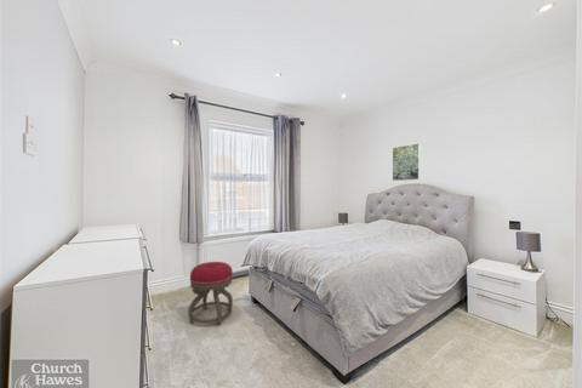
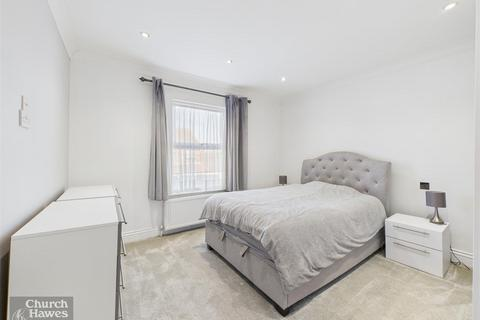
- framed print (405, 162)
- stool (212, 290)
